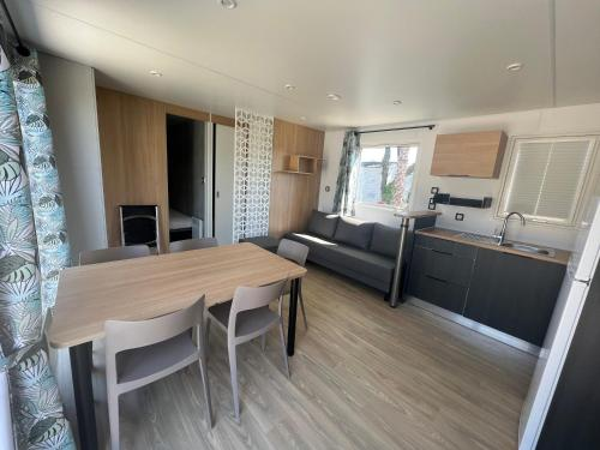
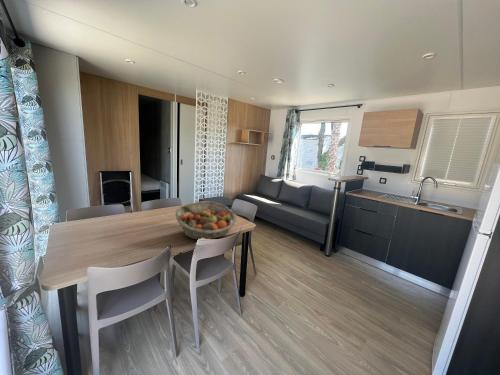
+ fruit basket (206, 219)
